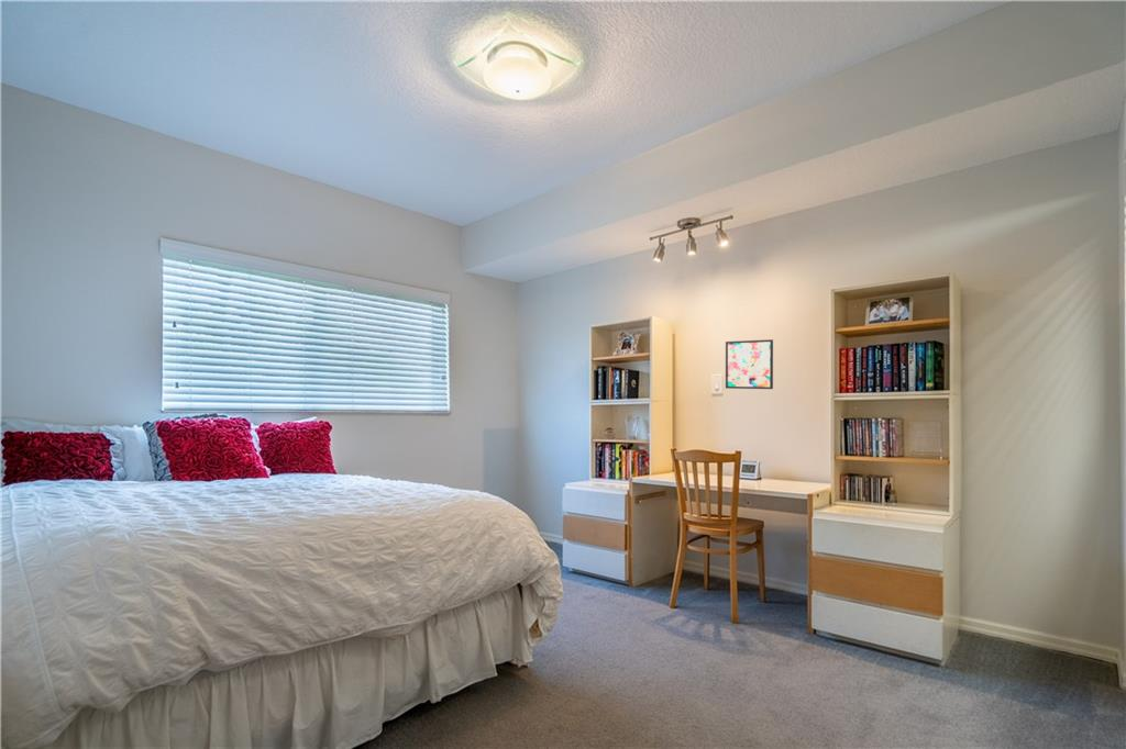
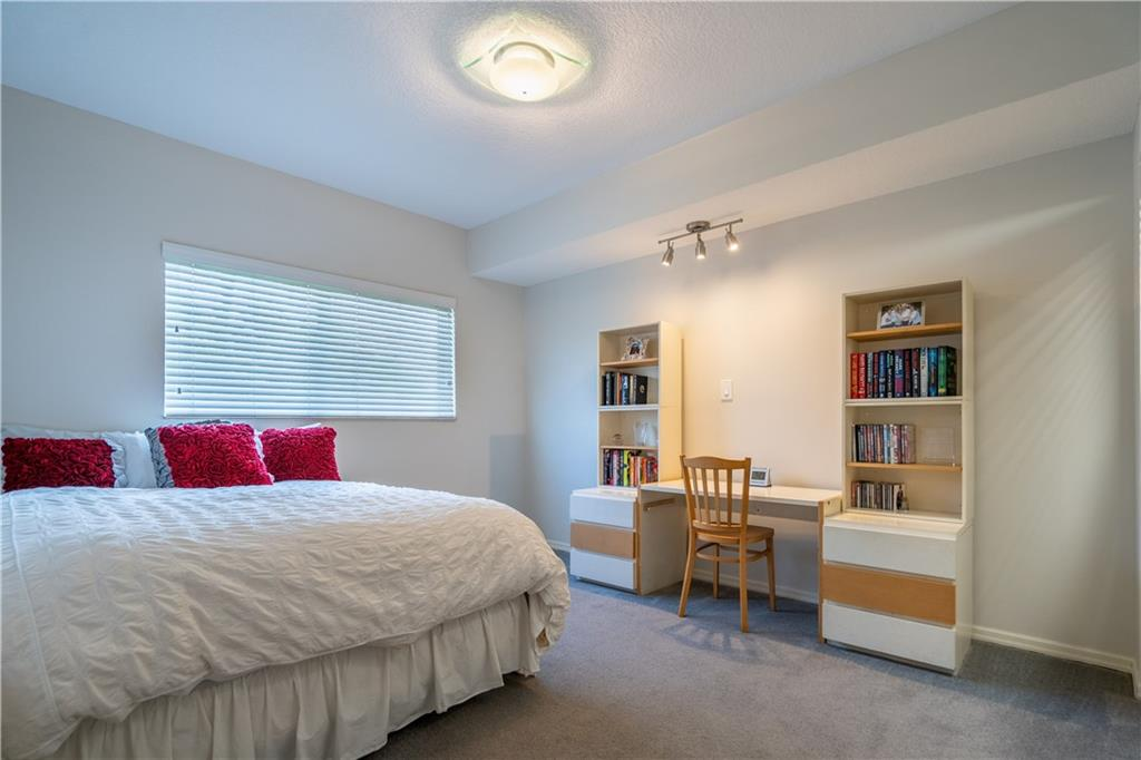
- wall art (748, 365)
